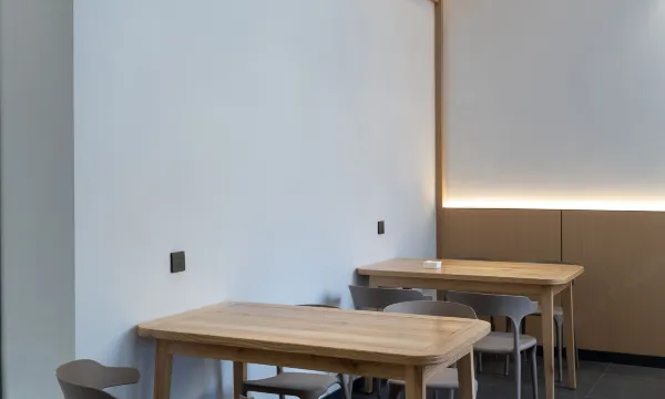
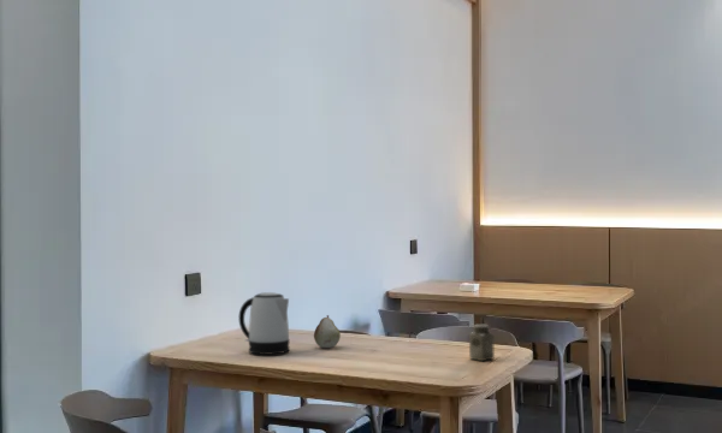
+ kettle (264, 321)
+ salt shaker (481, 342)
+ fruit (327, 331)
